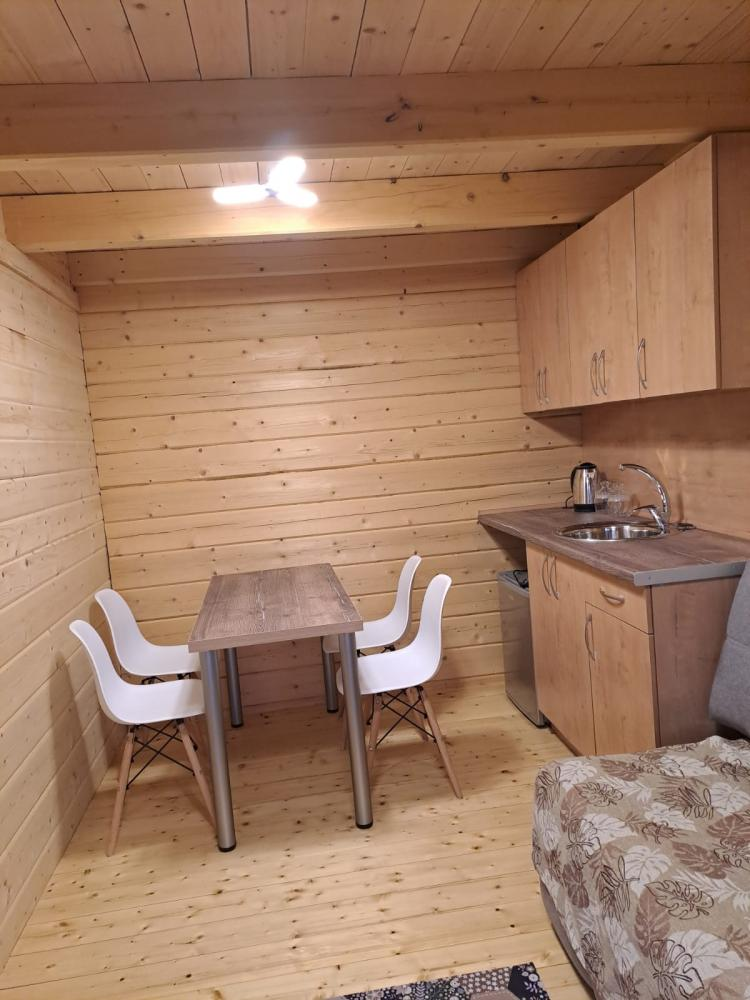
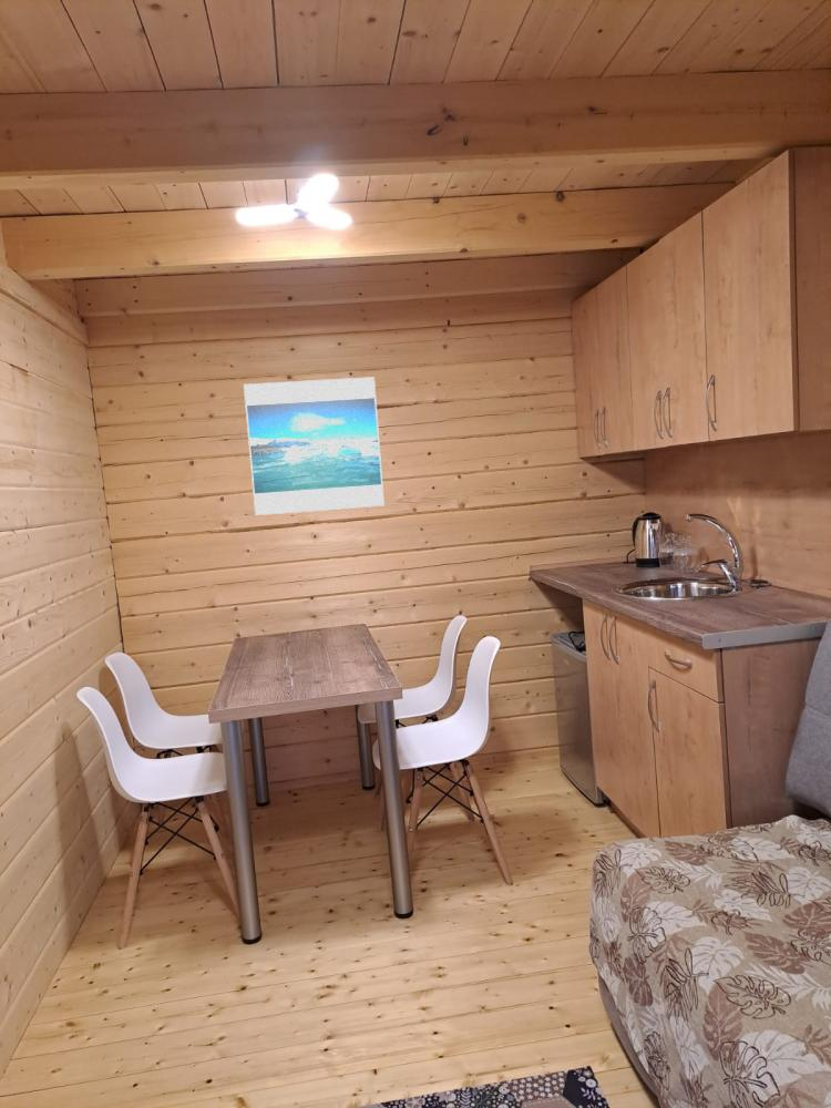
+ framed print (315, 445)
